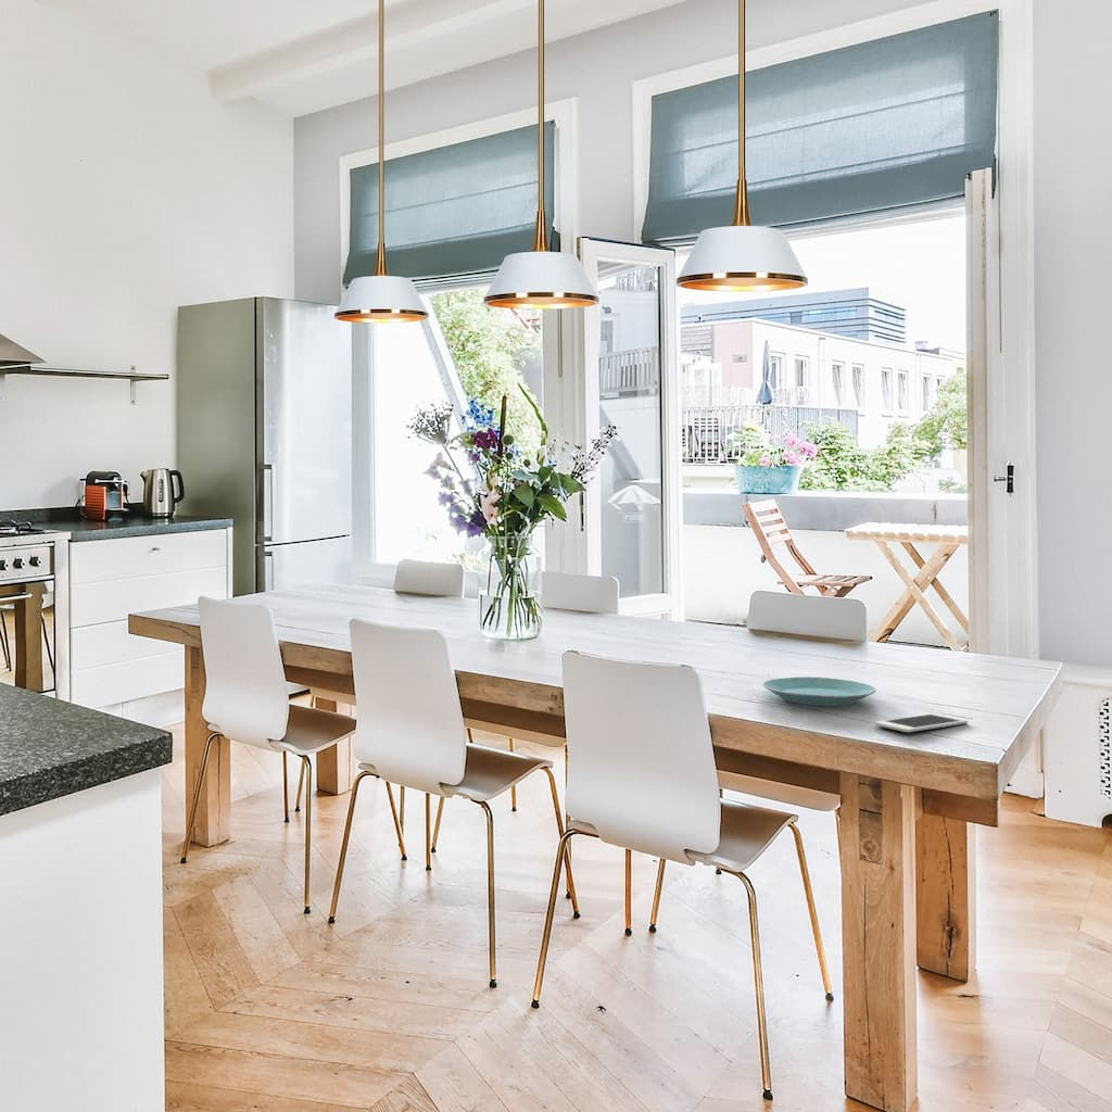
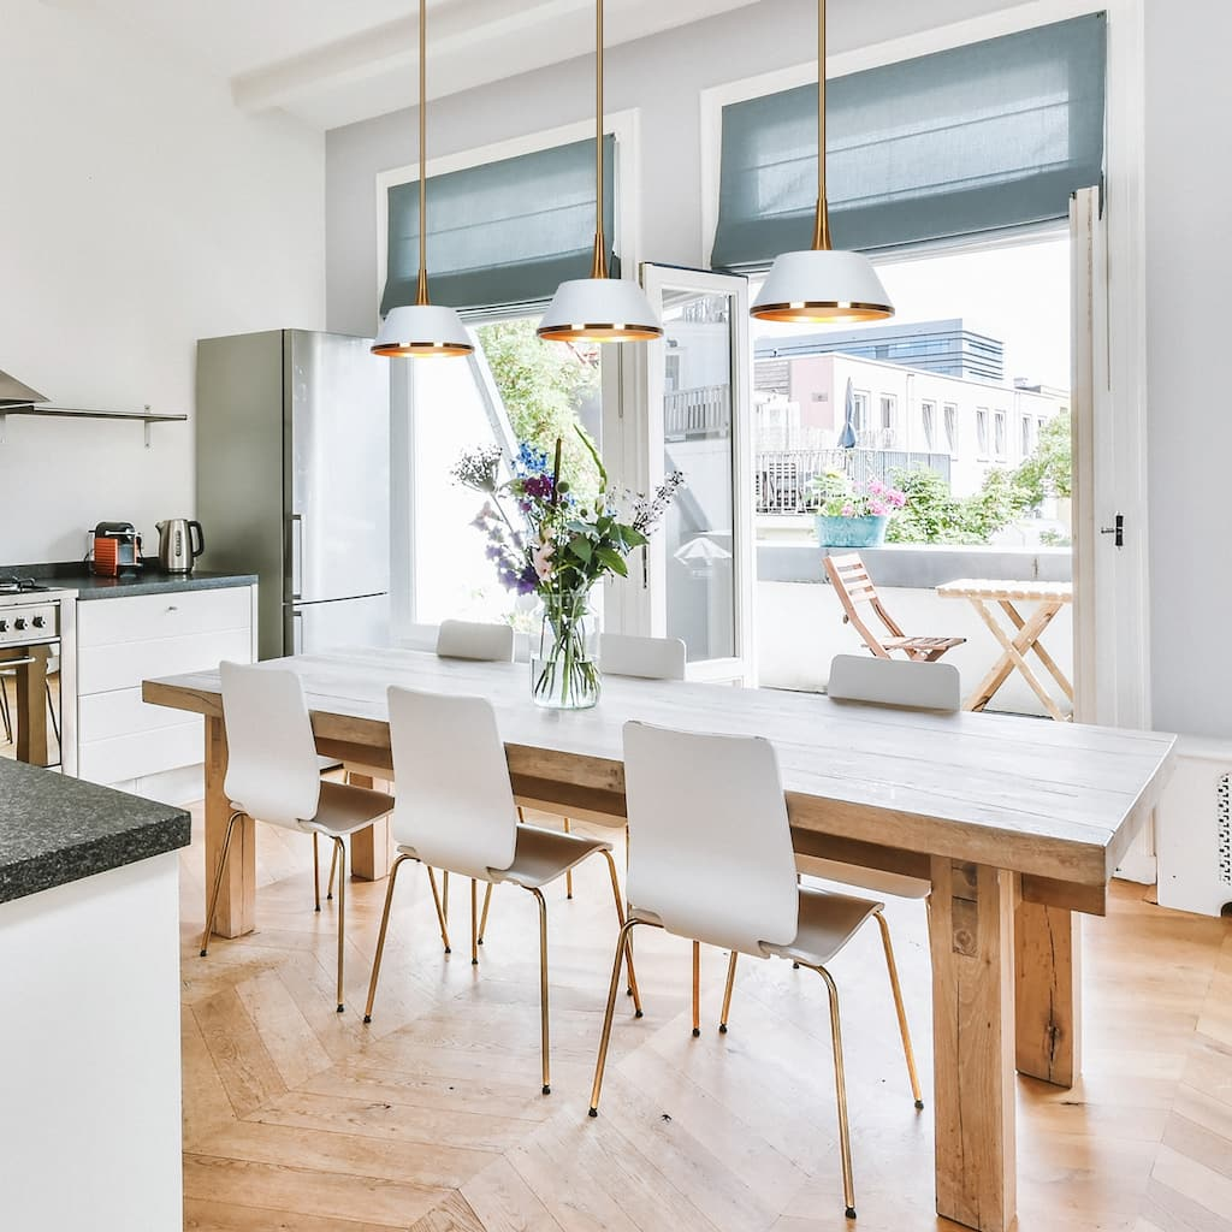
- plate (818, 692)
- cell phone (921, 722)
